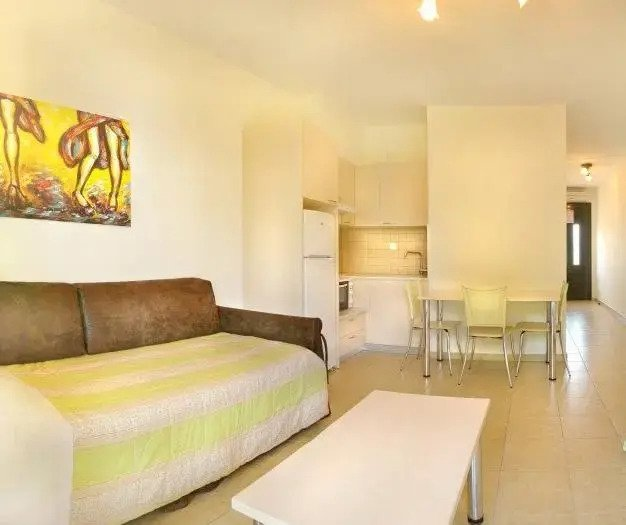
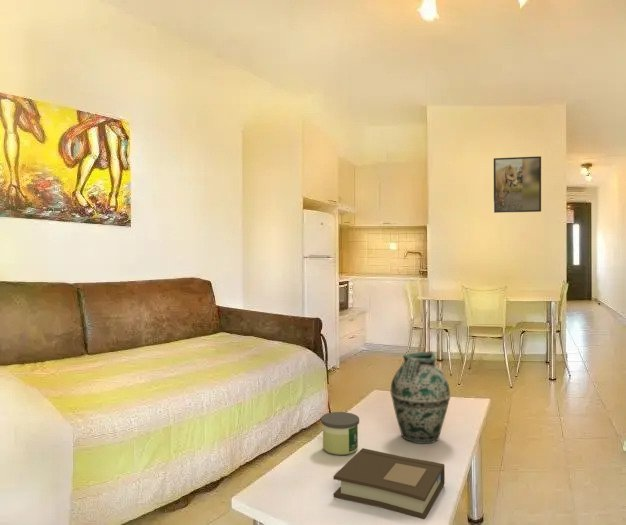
+ vase (420, 396)
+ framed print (517, 184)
+ book (390, 479)
+ candle (340, 433)
